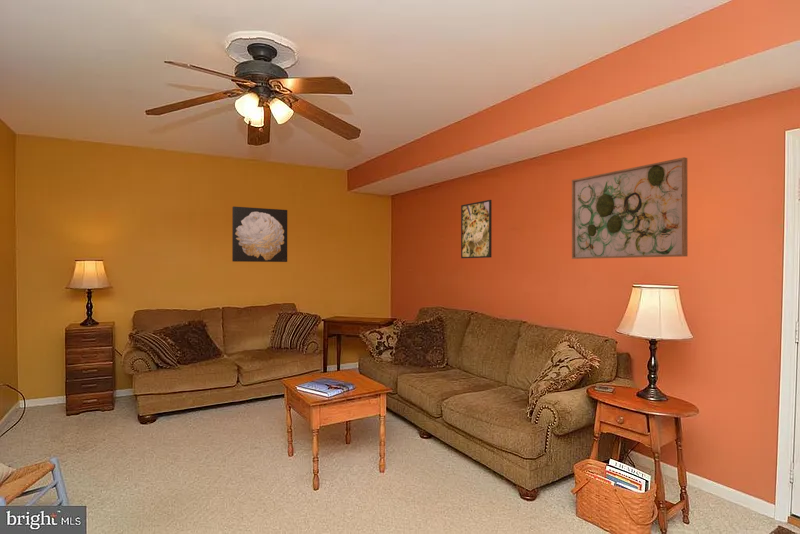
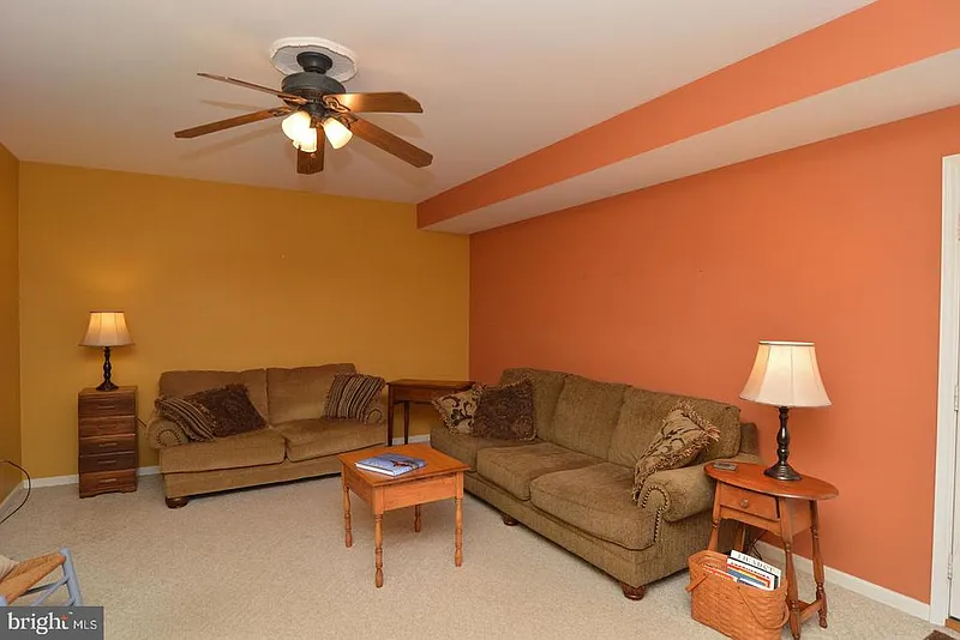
- wall art (622, 213)
- wall art (260, 235)
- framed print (475, 230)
